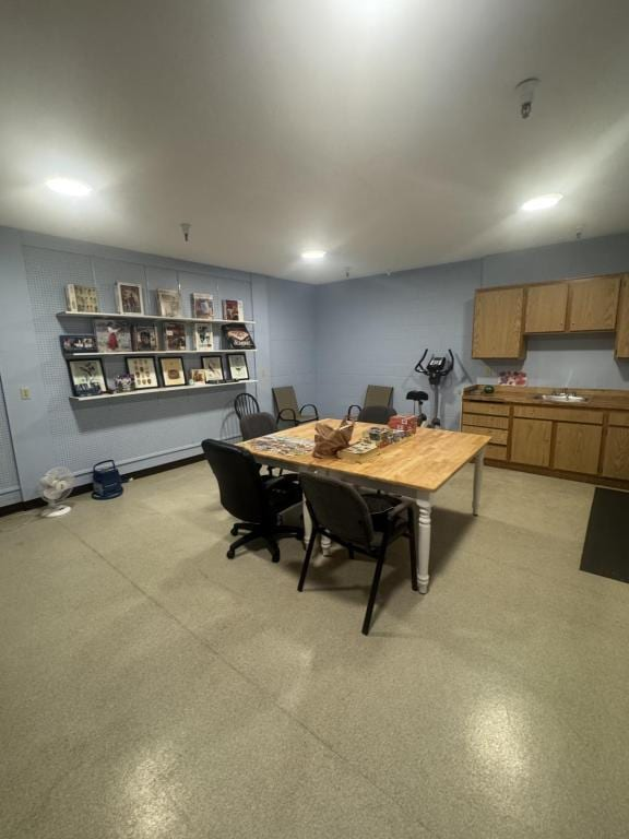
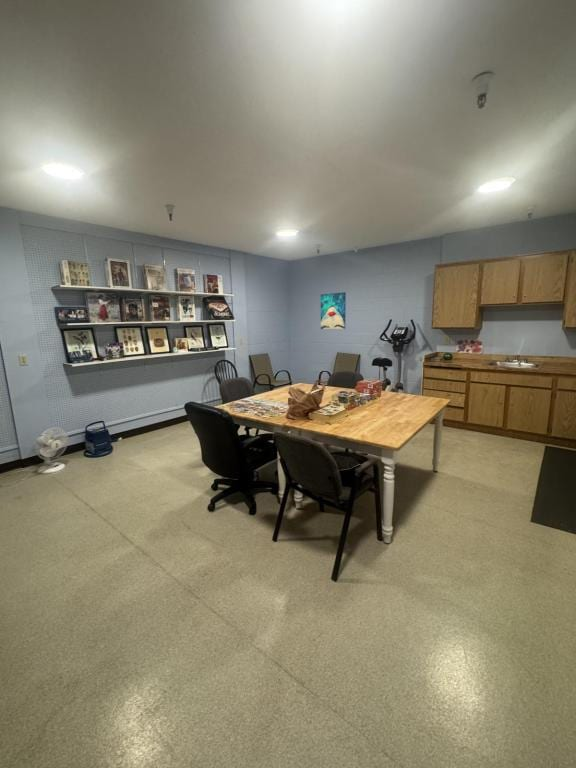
+ wall art (332, 311)
